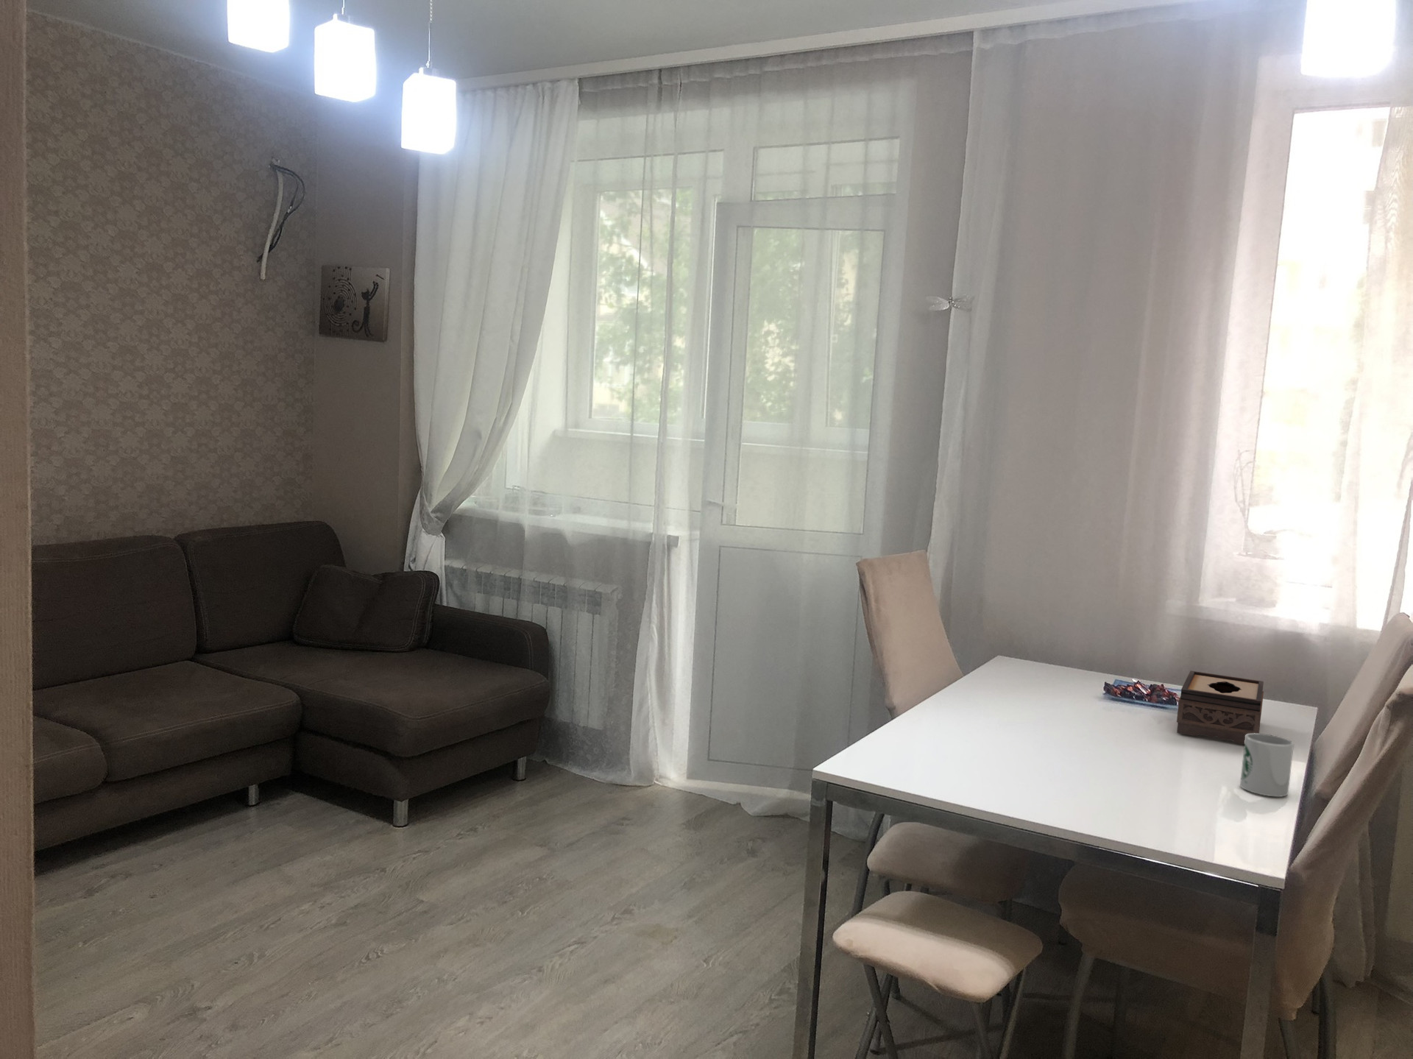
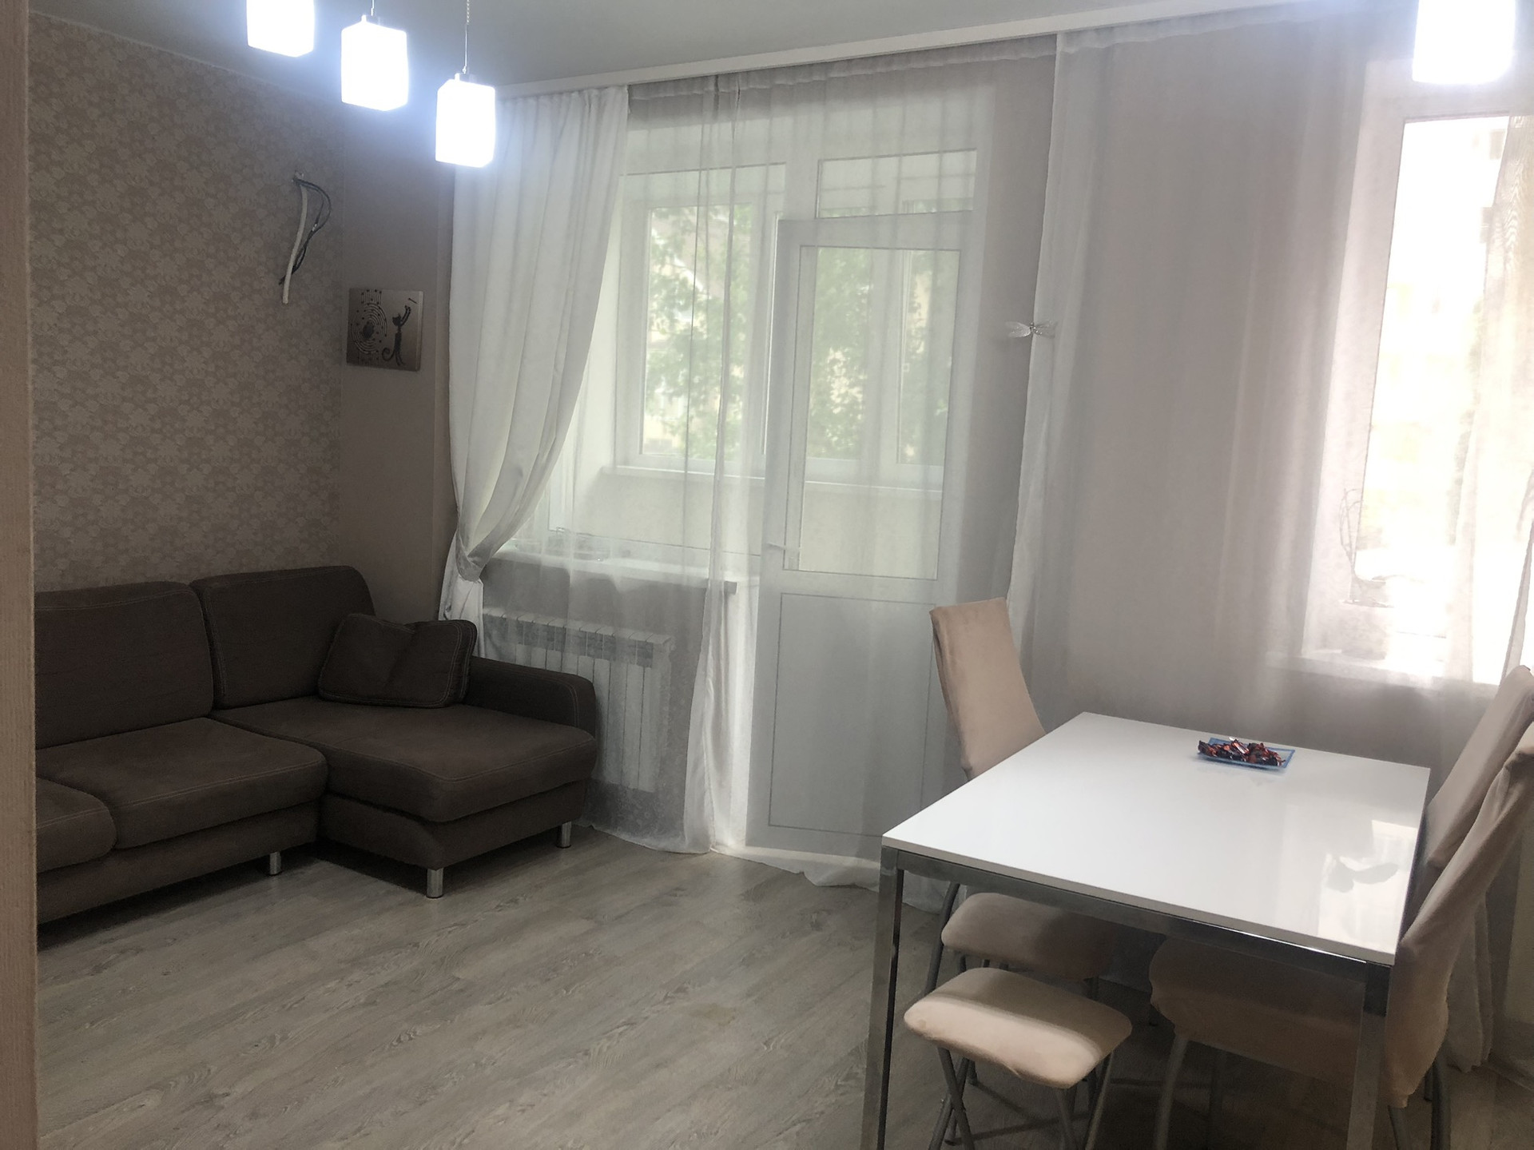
- mug (1265, 762)
- tissue box (1221, 705)
